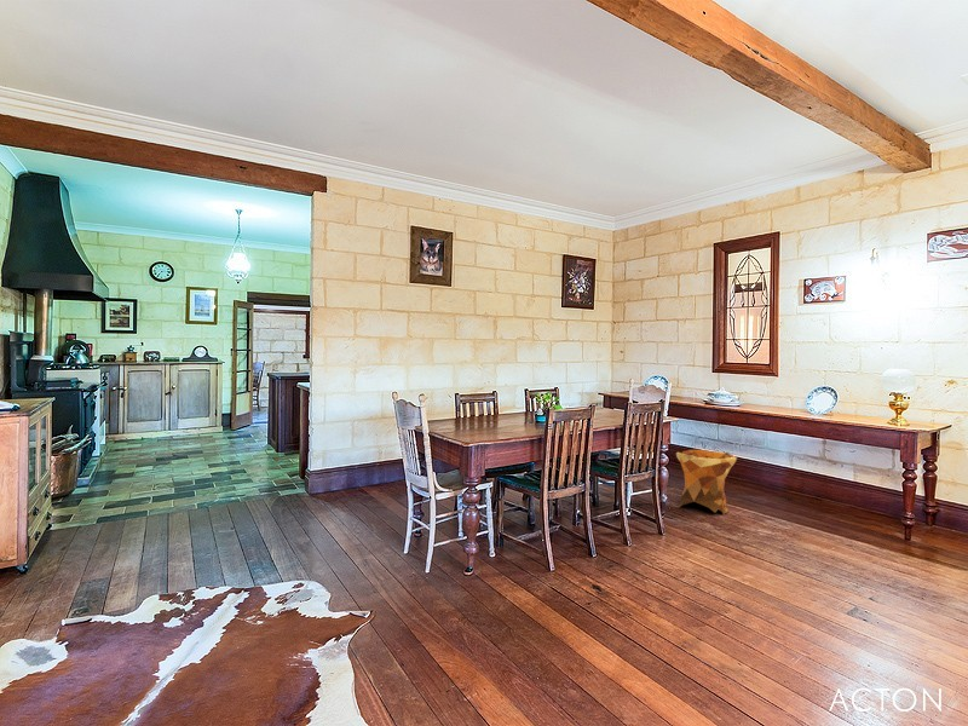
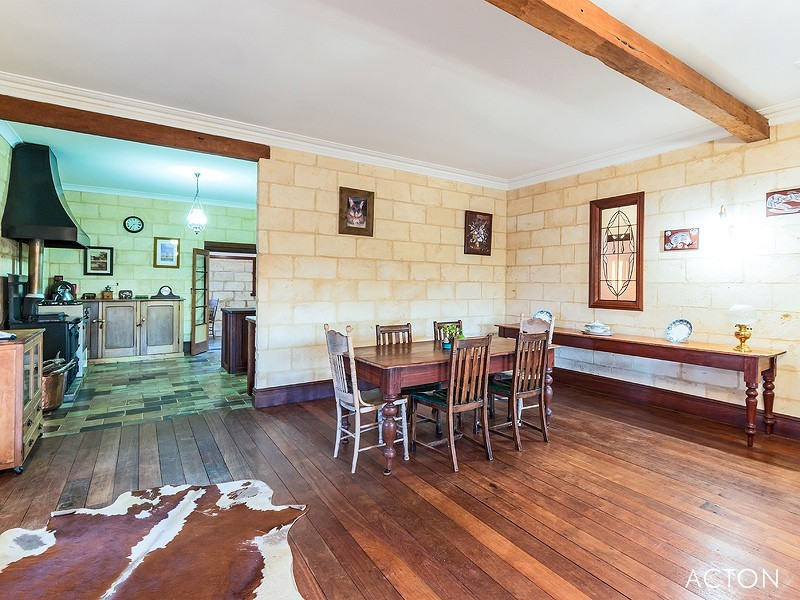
- woven basket (705, 480)
